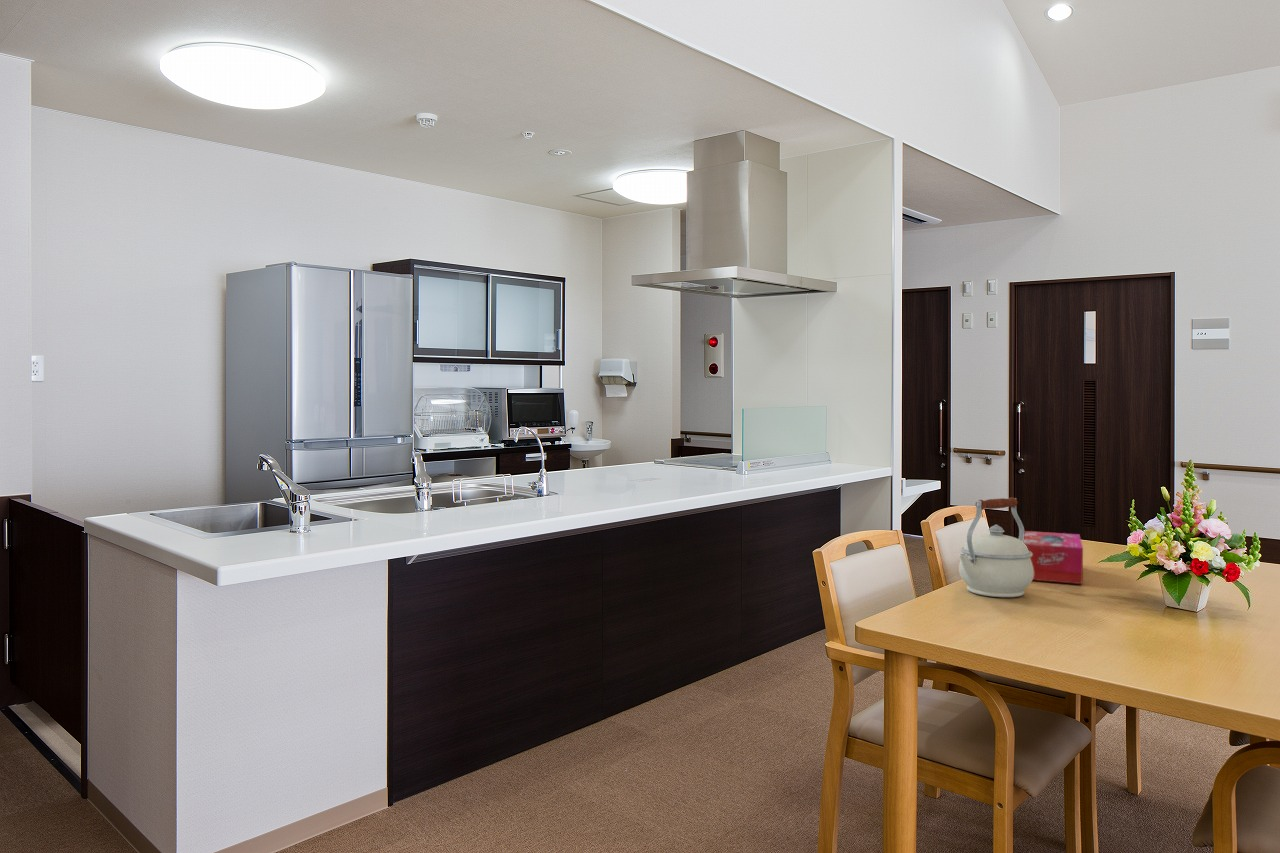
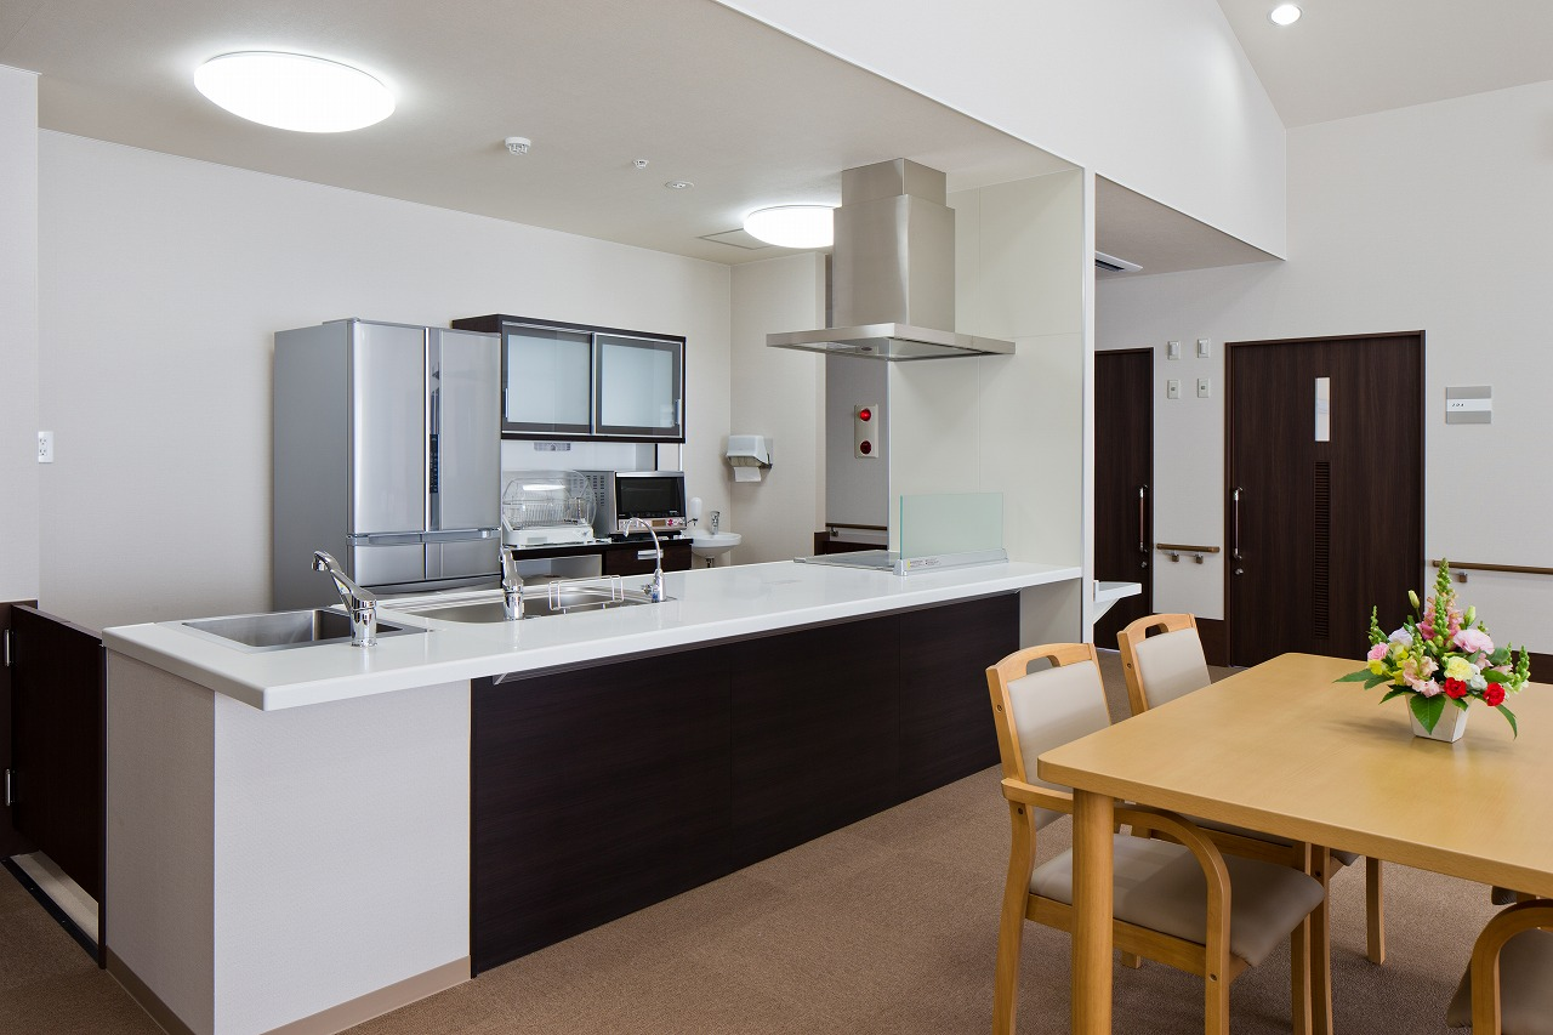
- tissue box (1051, 555)
- kettle (992, 545)
